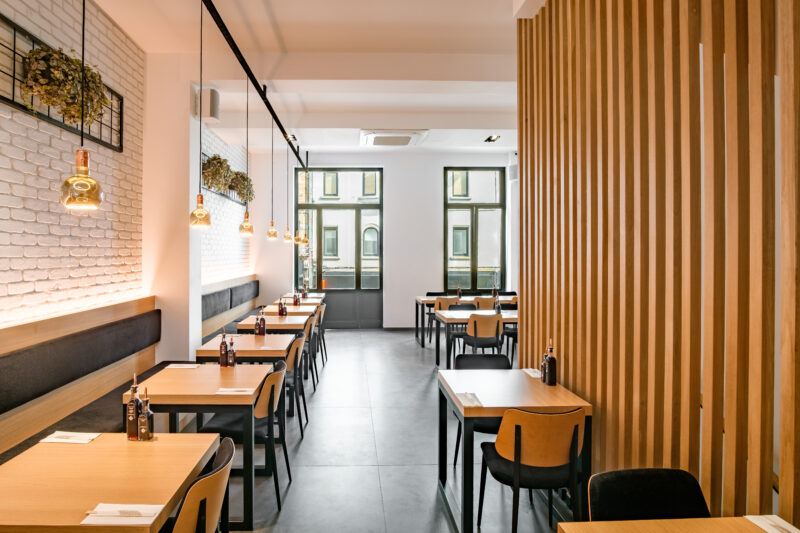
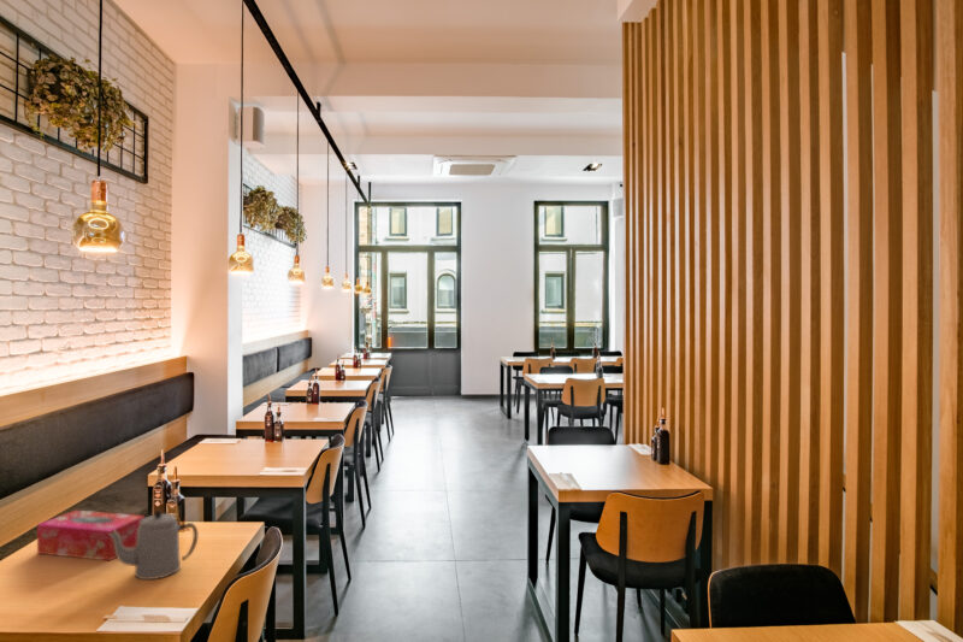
+ tissue box (91, 534)
+ teapot (154, 541)
